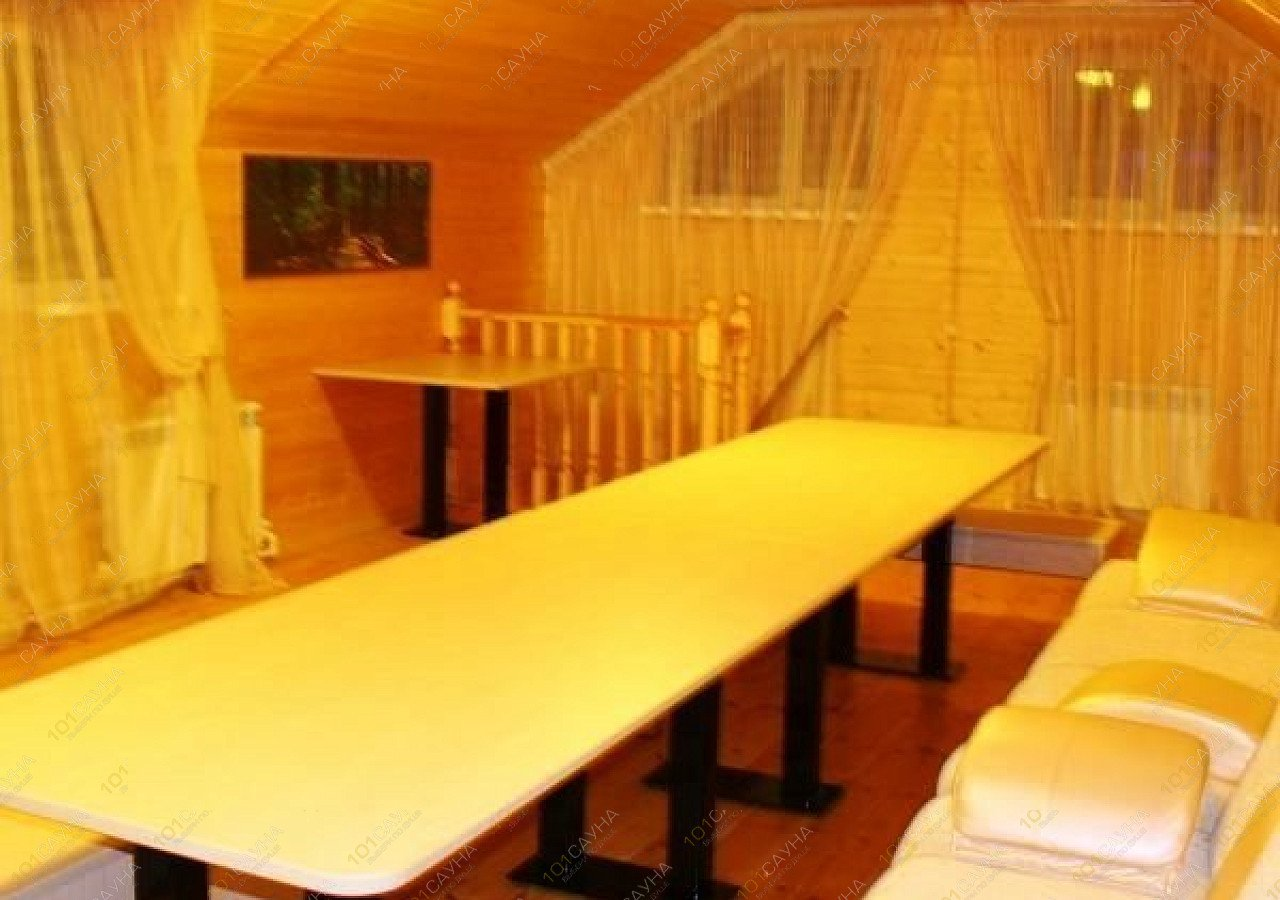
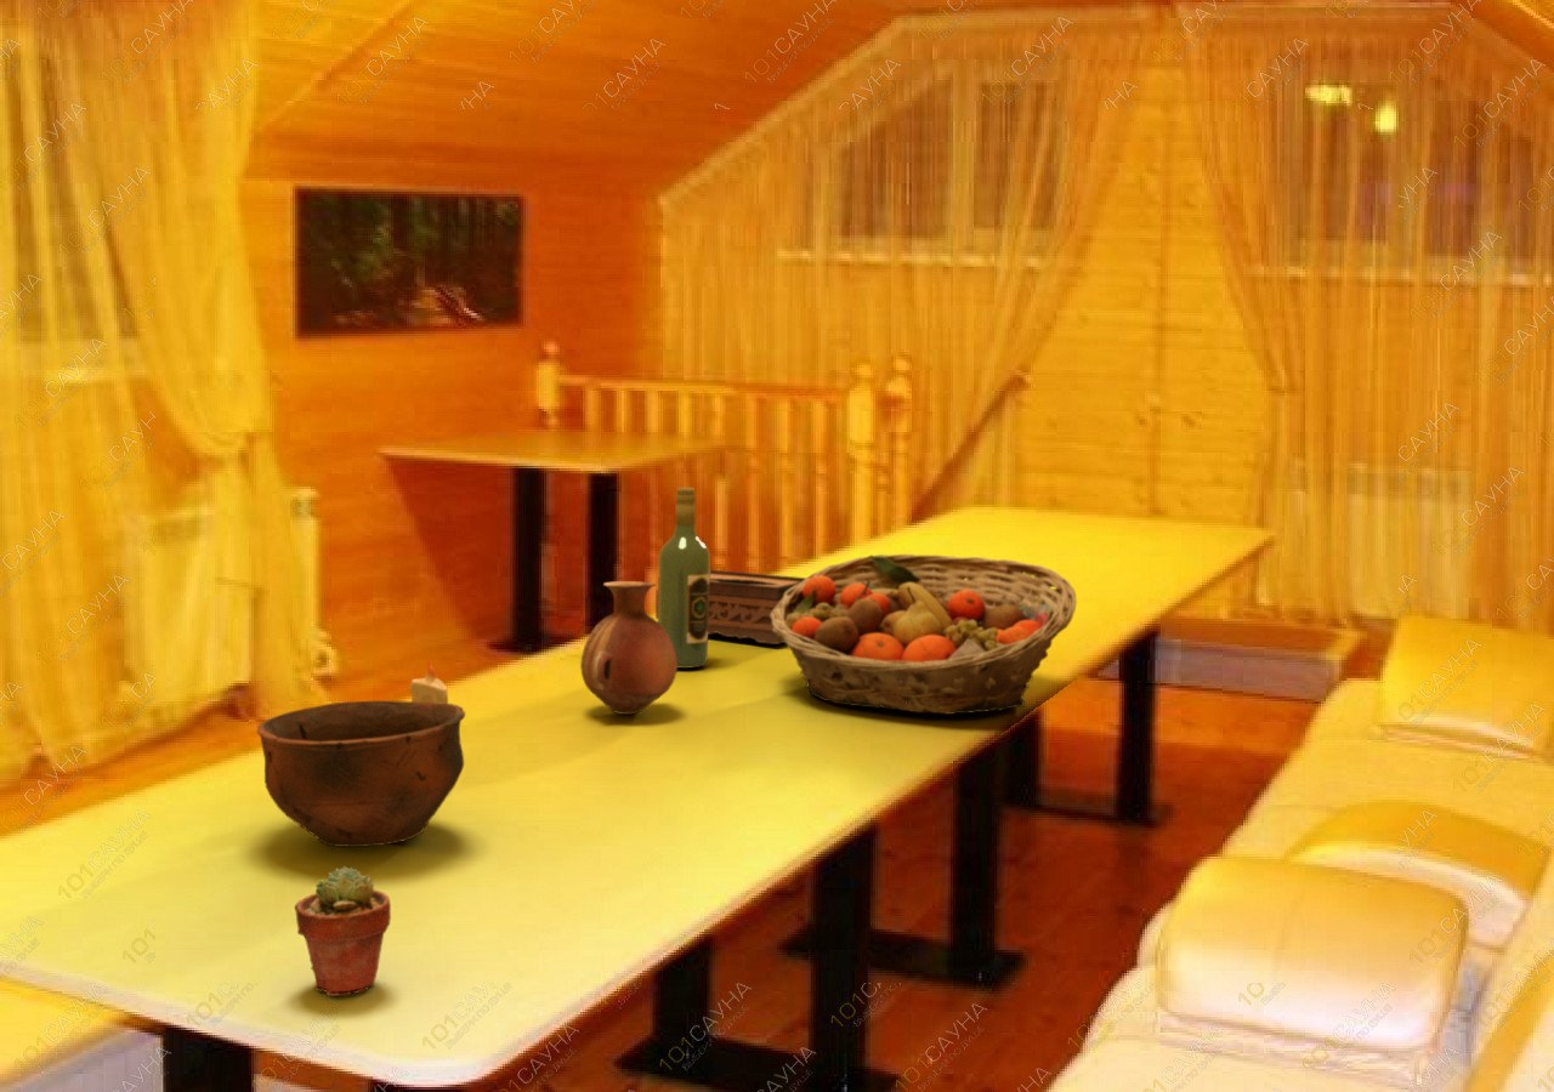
+ potted succulent (344, 926)
+ candle (429, 701)
+ vase (629, 648)
+ tissue box (738, 605)
+ bowl (361, 775)
+ wine bottle (684, 576)
+ fruit basket (920, 631)
